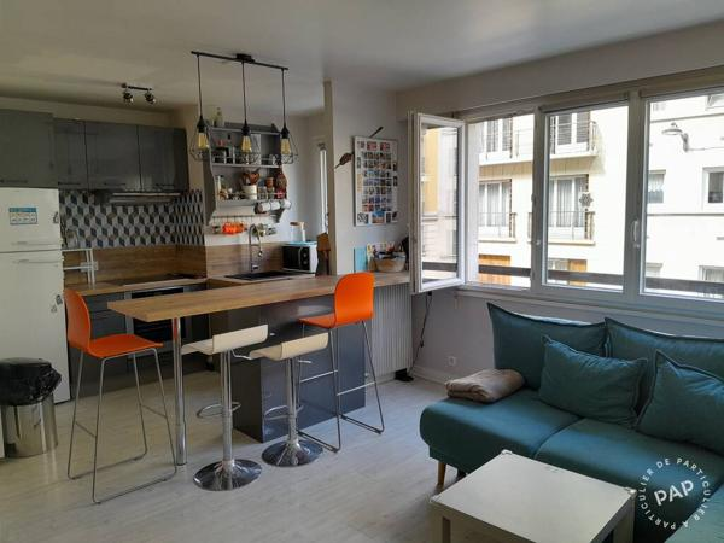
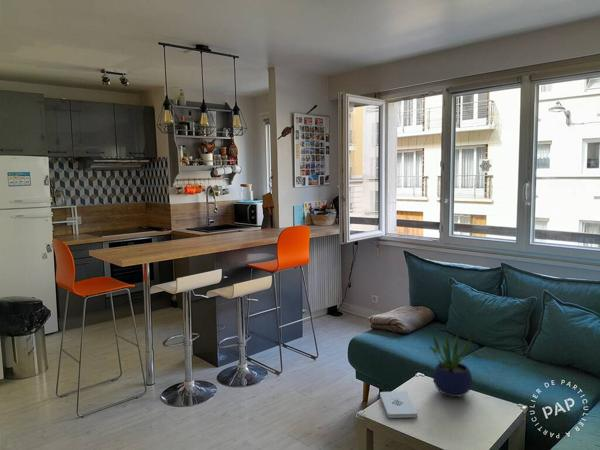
+ notepad (397, 403)
+ potted plant (450, 364)
